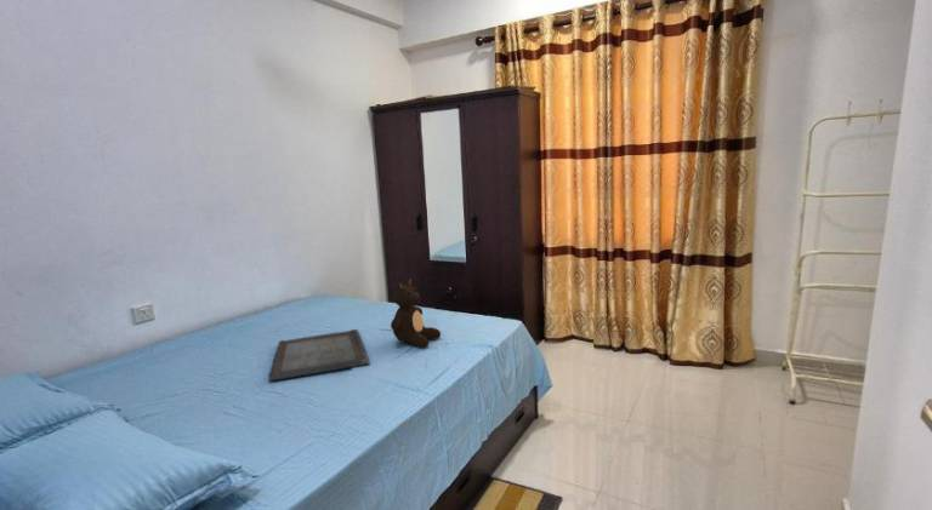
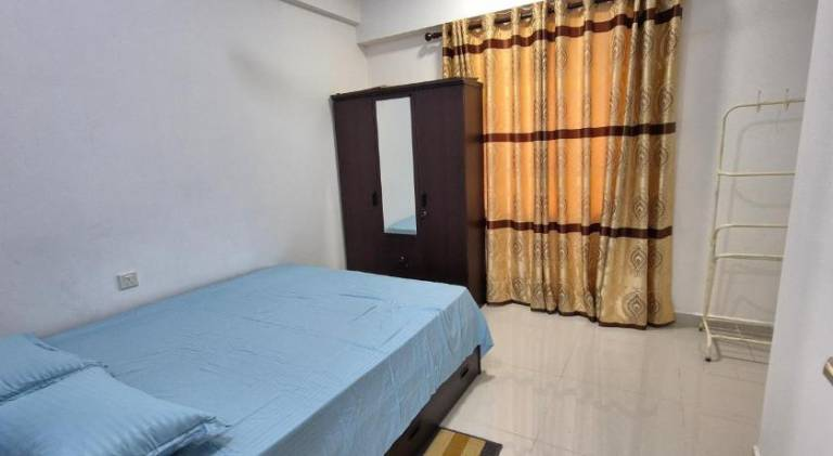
- serving tray (320, 351)
- teddy bear (414, 311)
